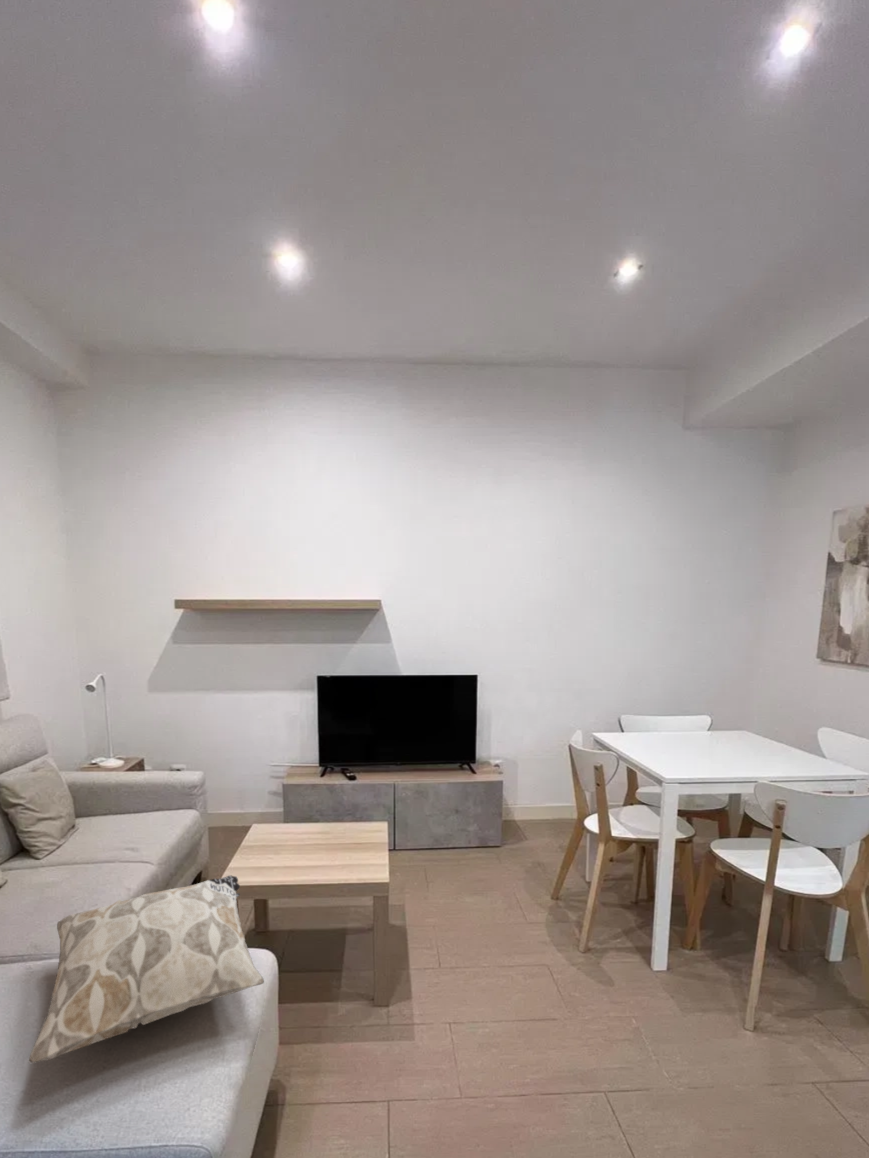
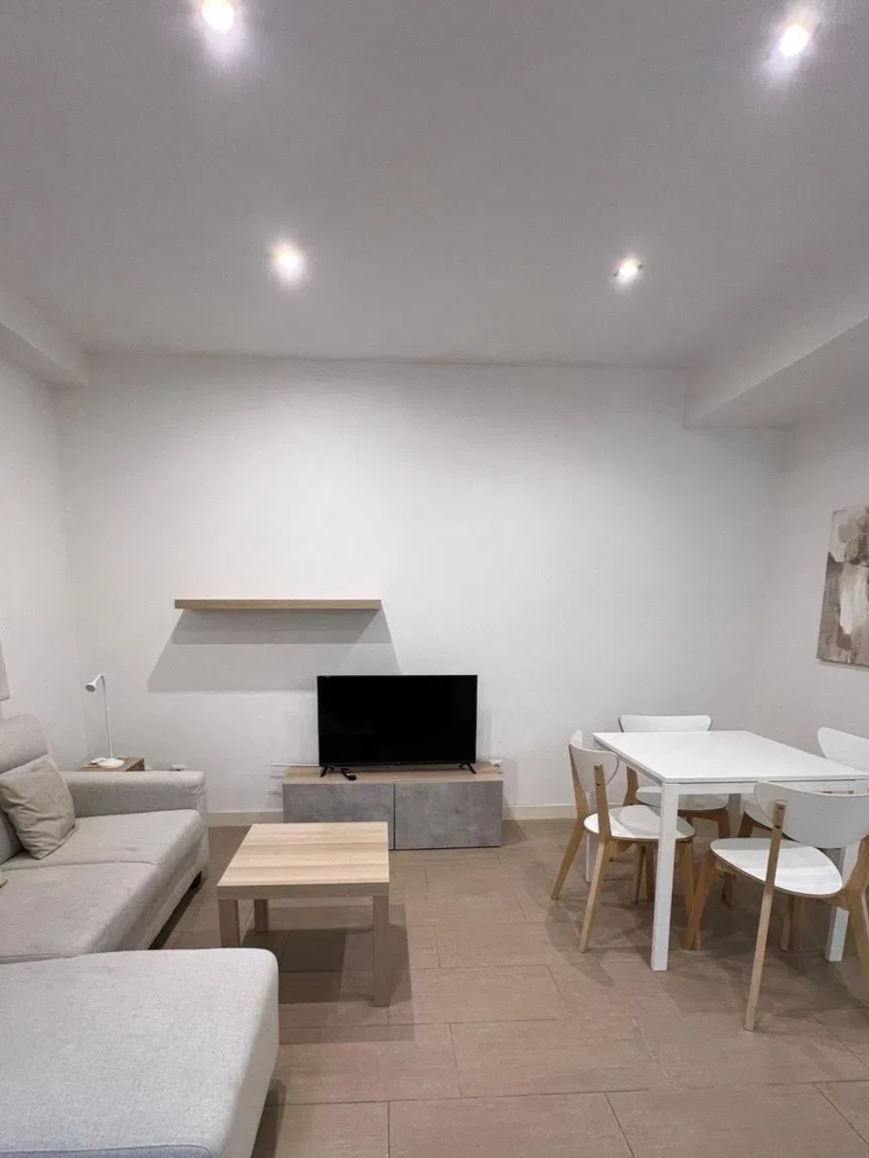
- decorative pillow (154, 949)
